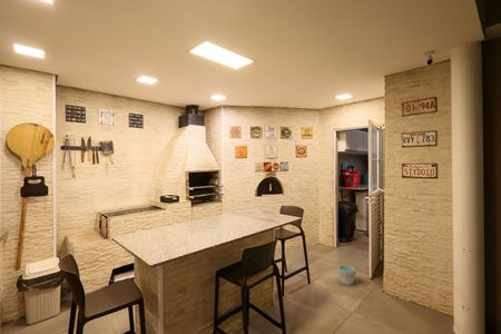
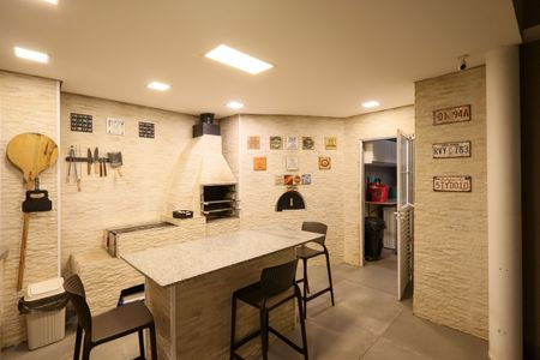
- bucket (346, 271)
